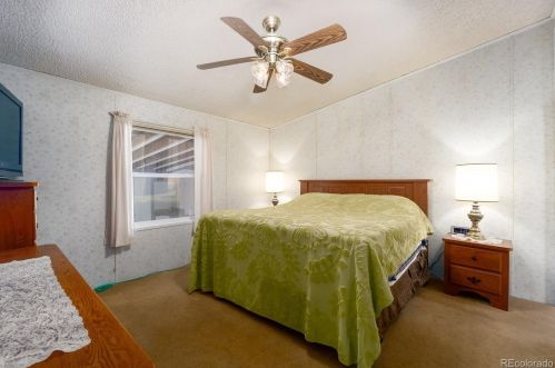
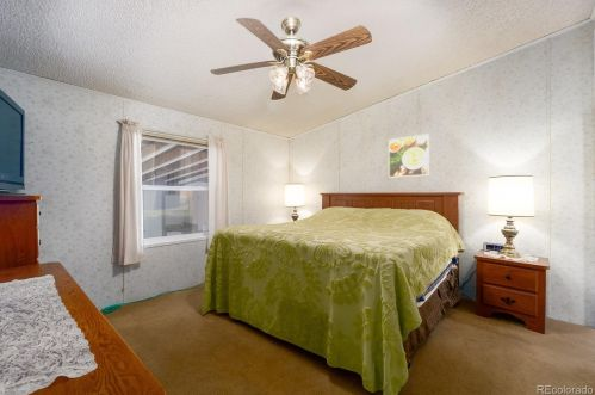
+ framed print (408, 156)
